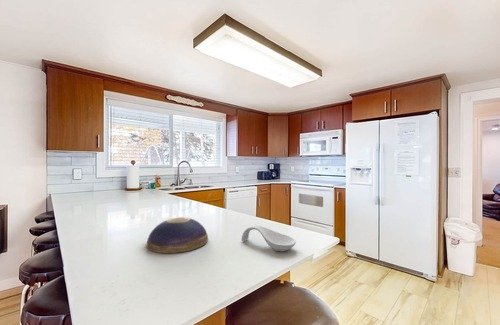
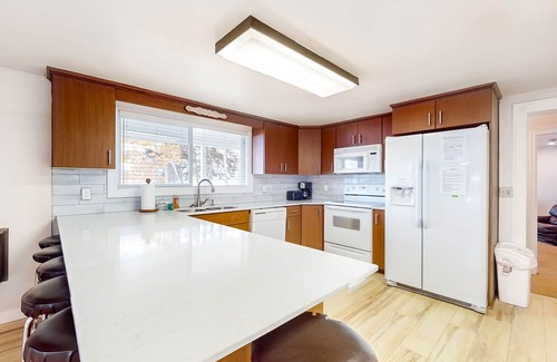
- spoon rest (267, 237)
- decorative bowl (178, 229)
